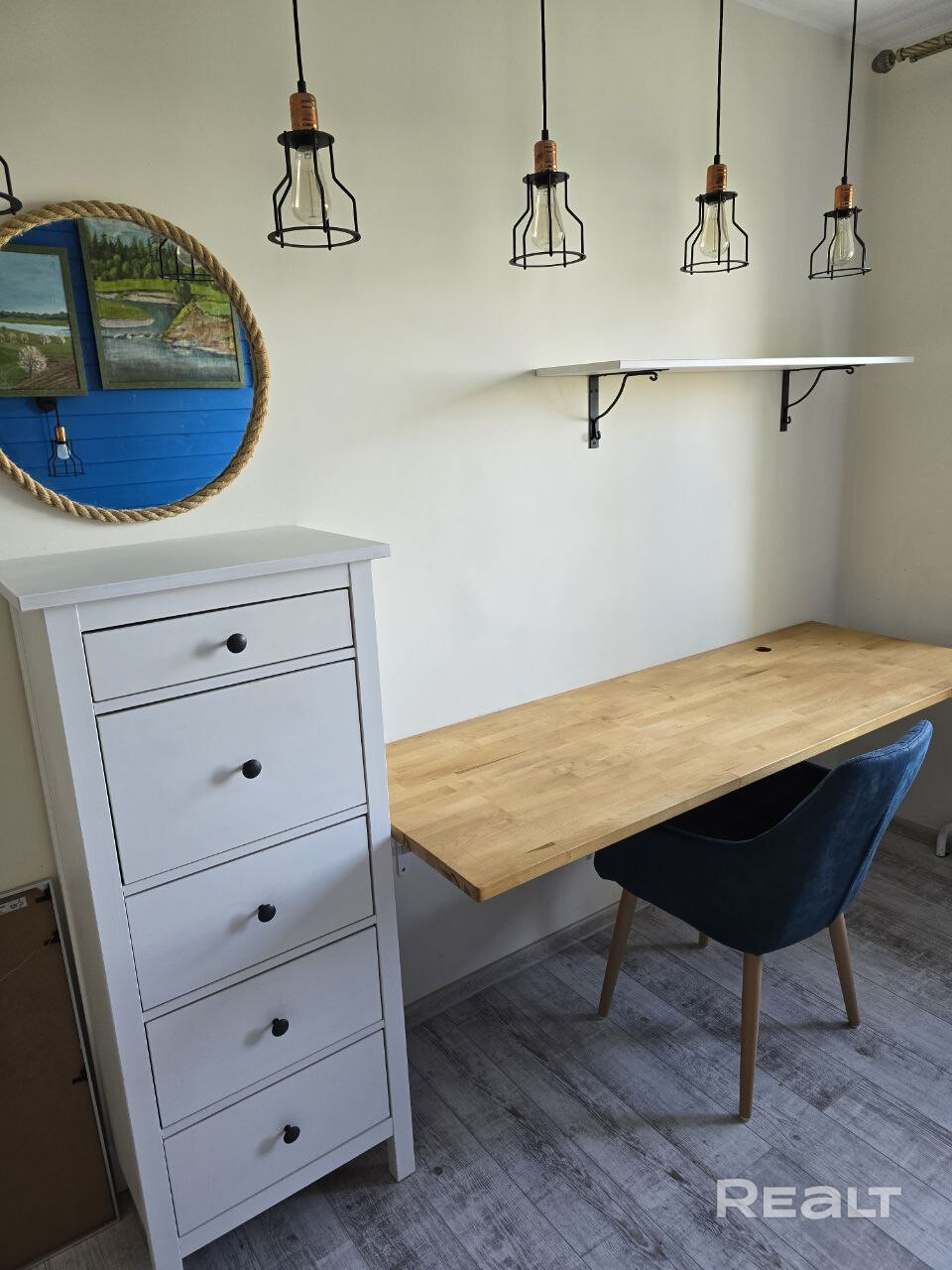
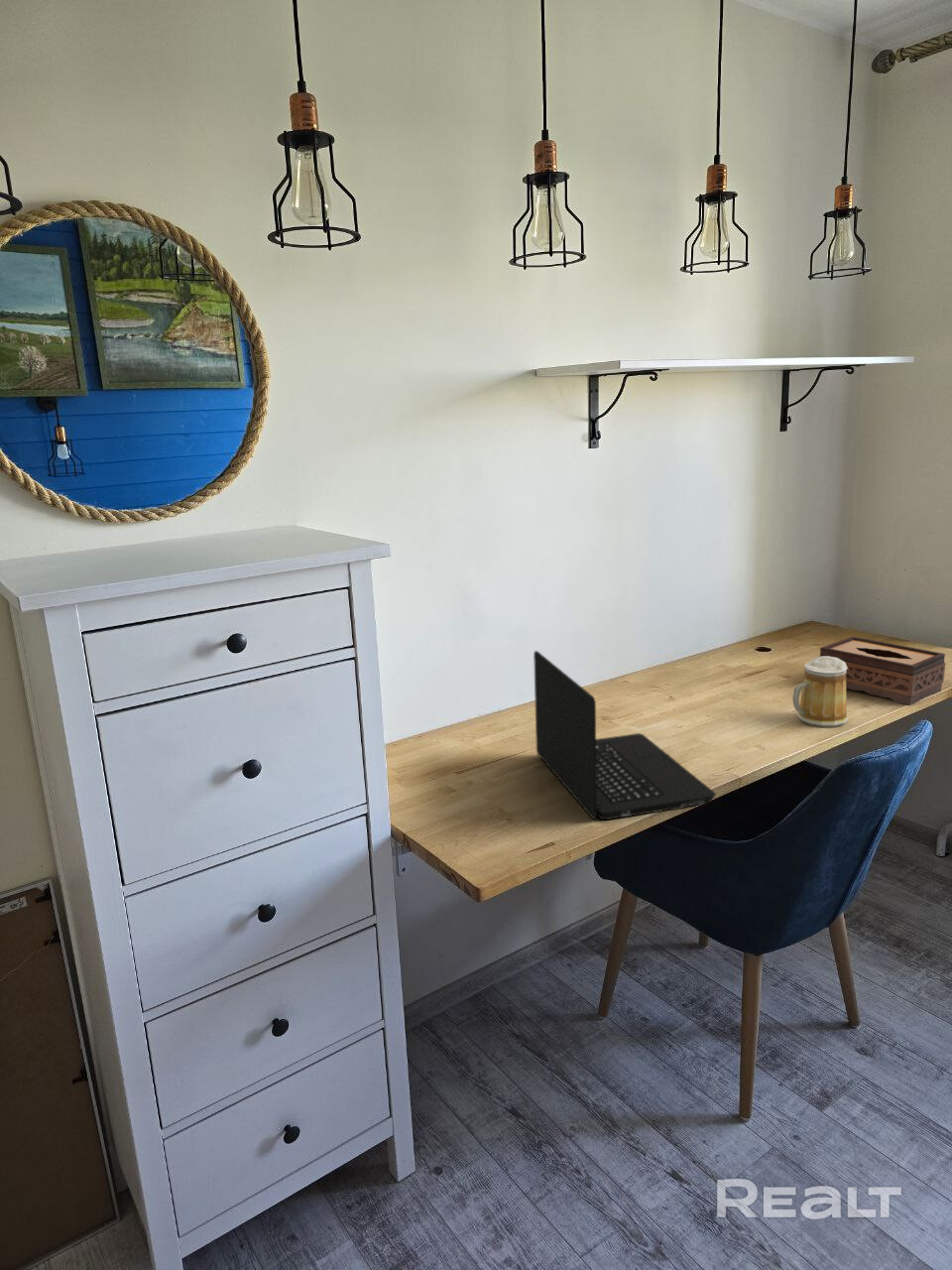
+ mug (820, 690)
+ laptop (621, 735)
+ tissue box (880, 669)
